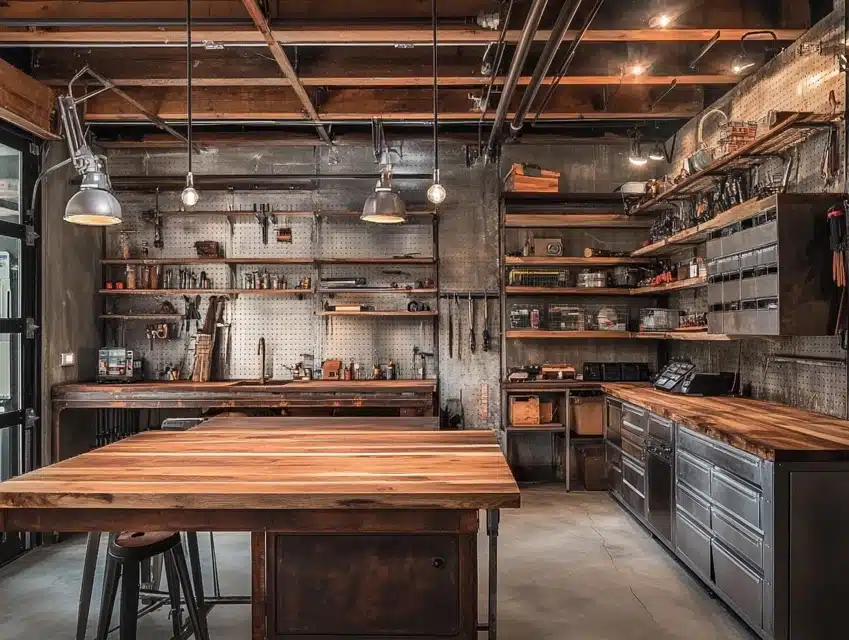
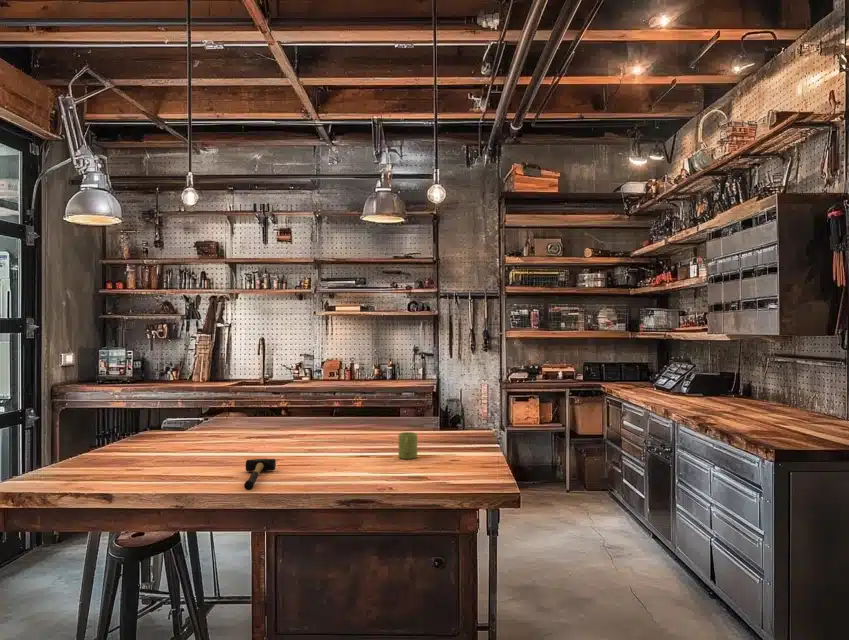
+ hammer (255, 474)
+ mug (407, 446)
